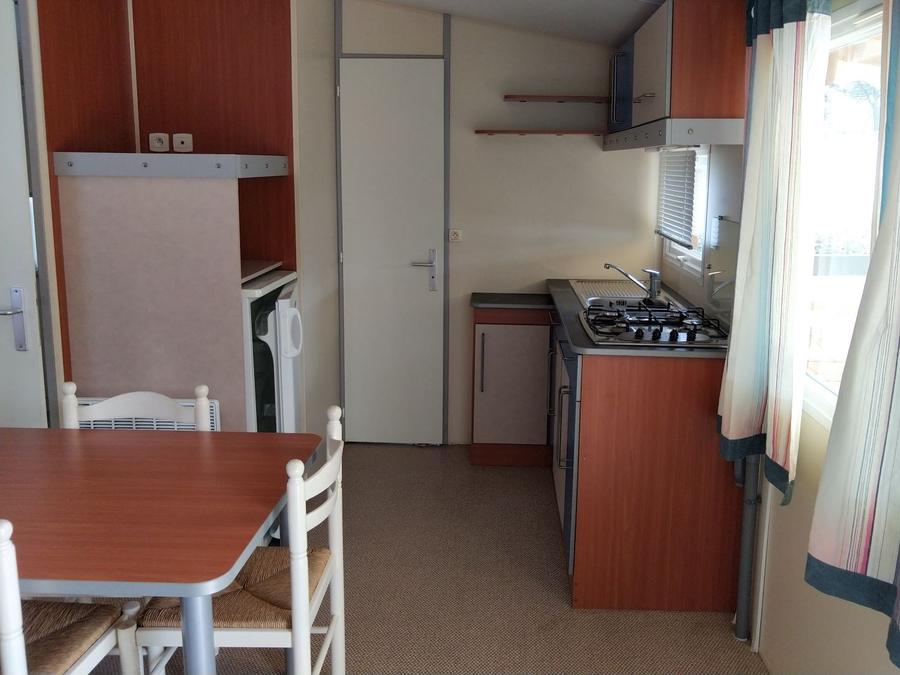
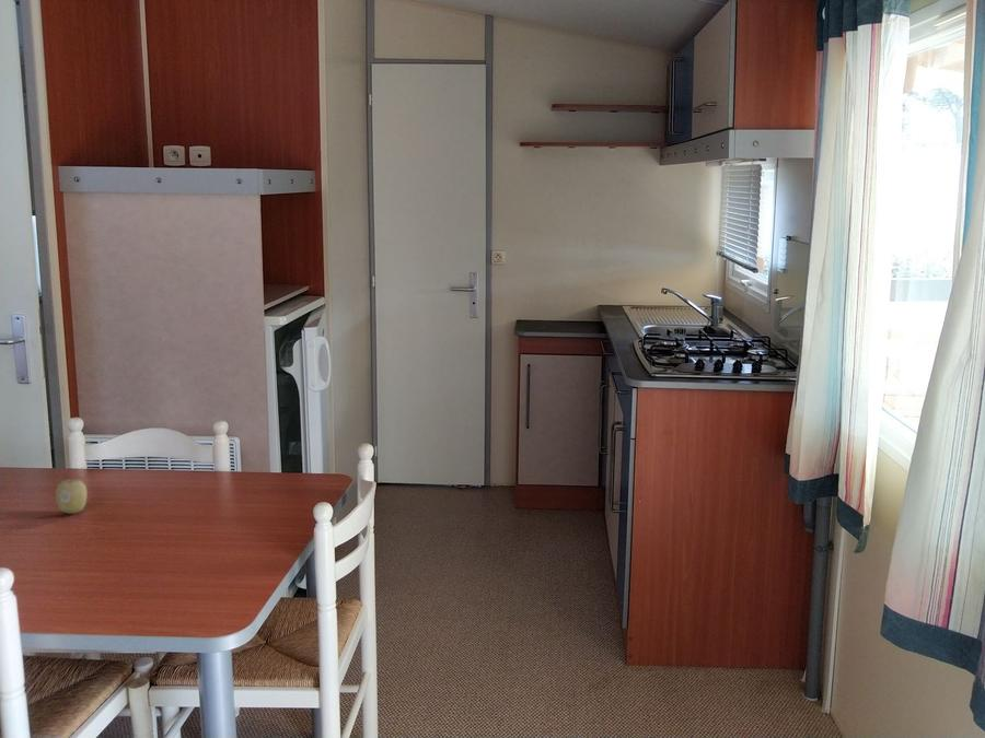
+ fruit (71, 495)
